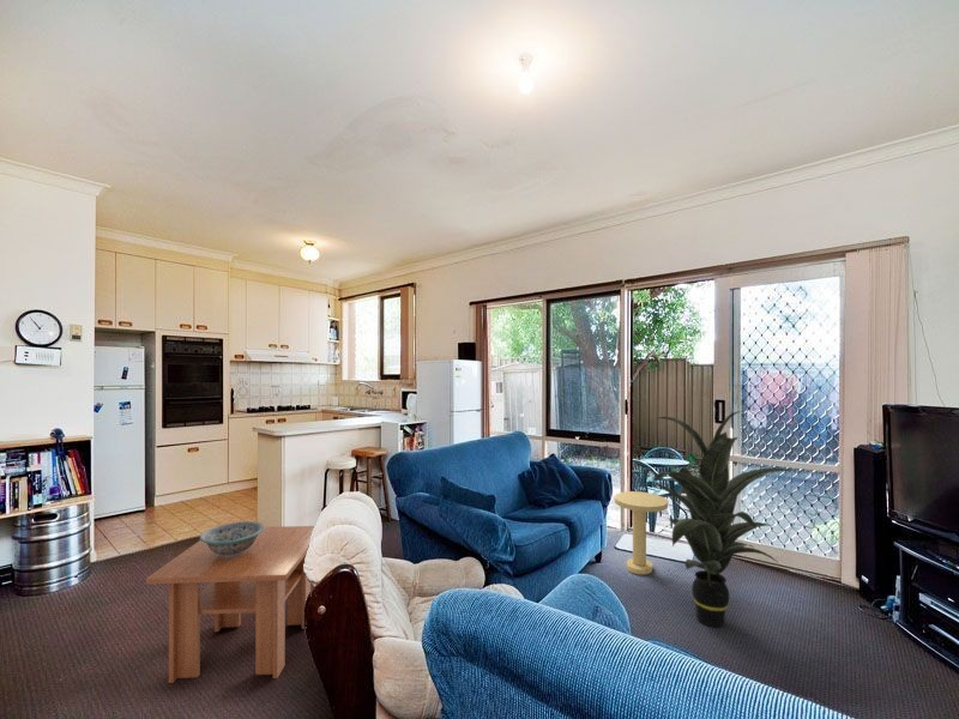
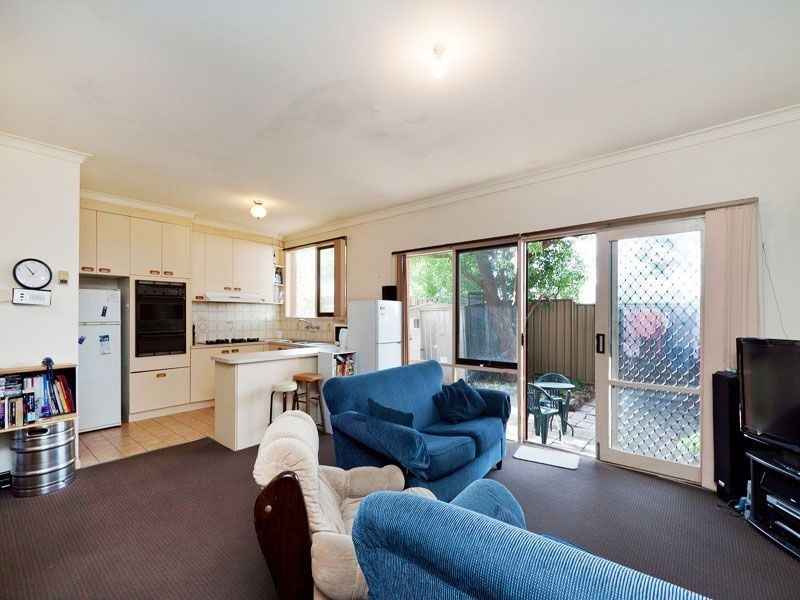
- coffee table (247, 598)
- decorative bowl (233, 540)
- side table (640, 533)
- indoor plant (716, 516)
